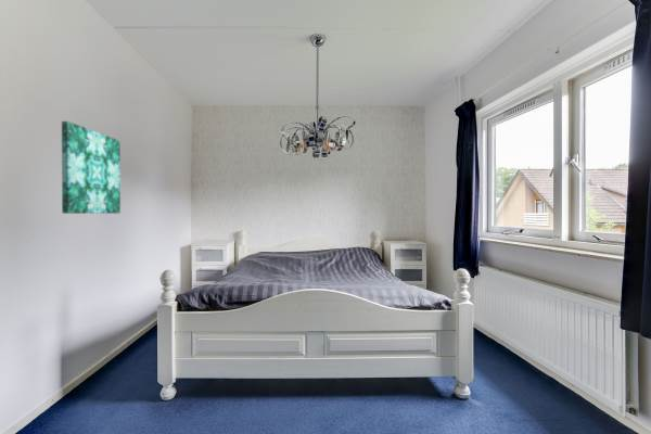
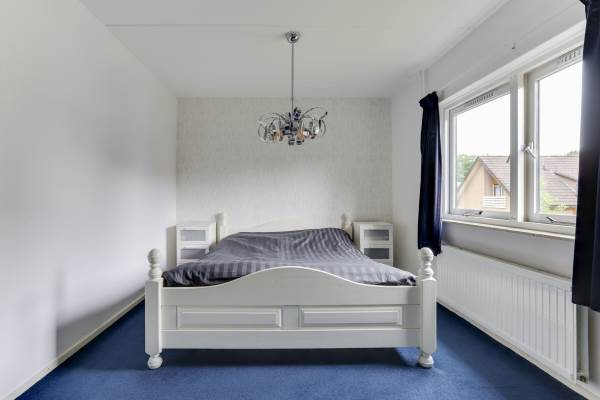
- wall art (93, 173)
